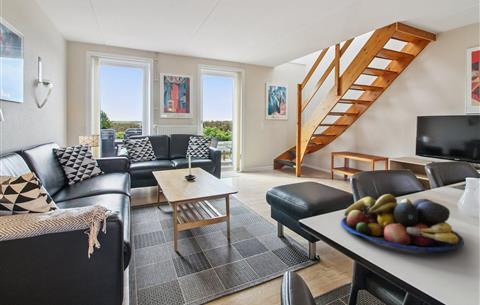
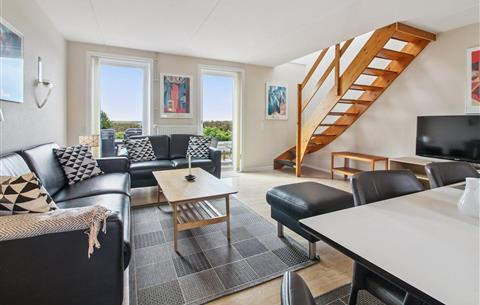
- fruit bowl (395, 212)
